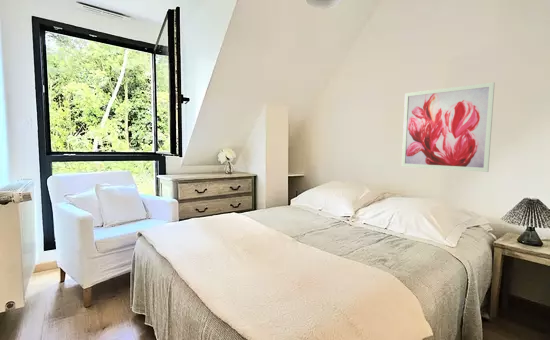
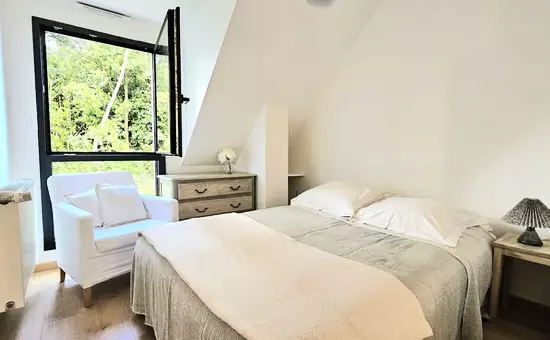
- wall art (443, 129)
